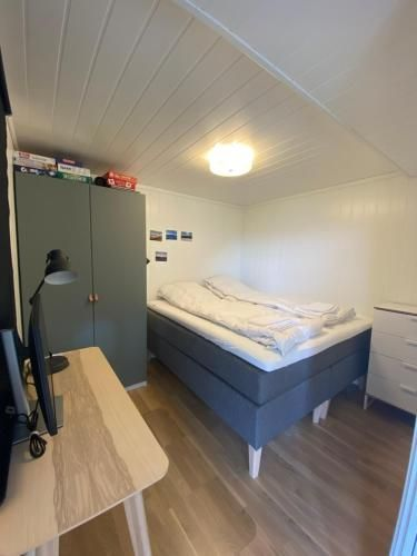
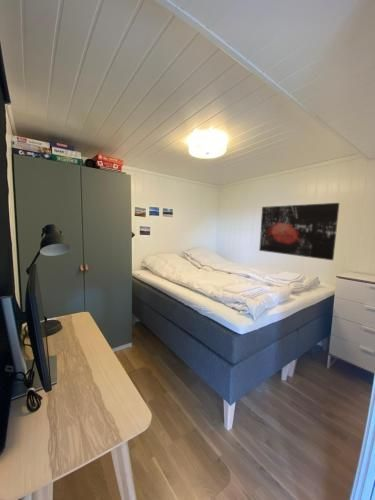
+ wall art (293, 230)
